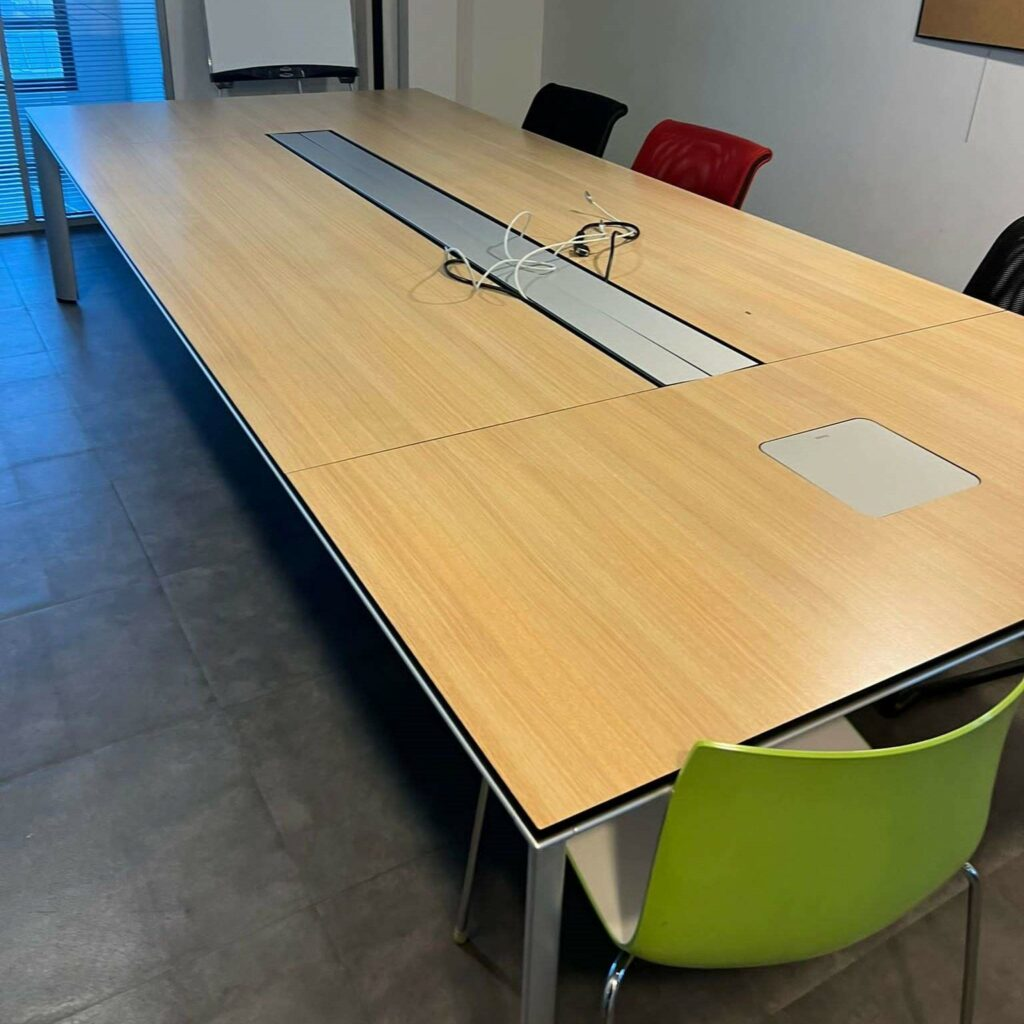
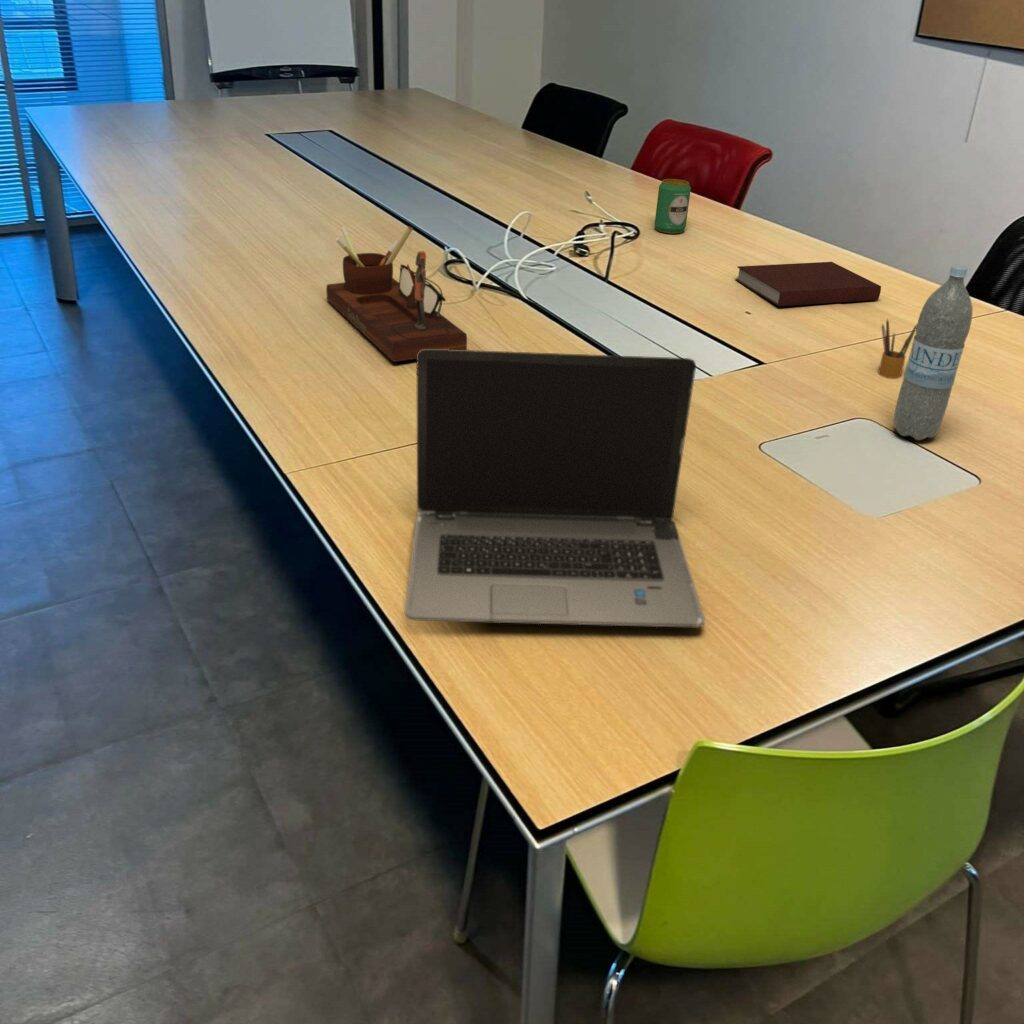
+ pencil box (896, 351)
+ notebook (806, 283)
+ desk organizer (390, 277)
+ laptop computer (556, 487)
+ beverage can (672, 206)
+ water bottle (935, 355)
